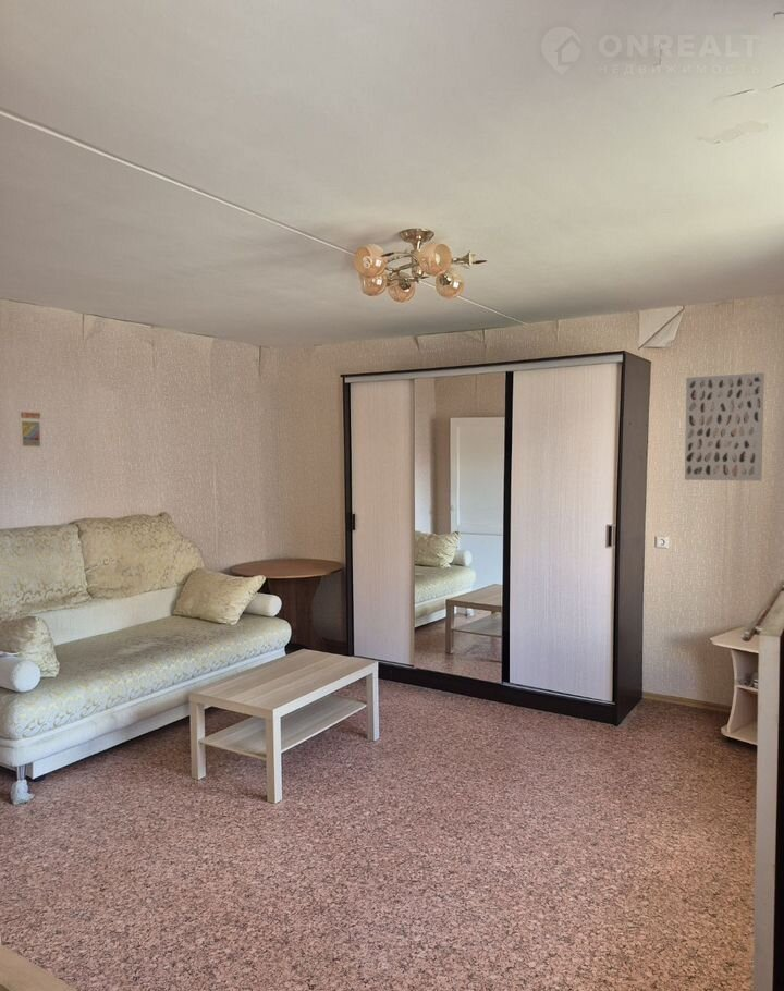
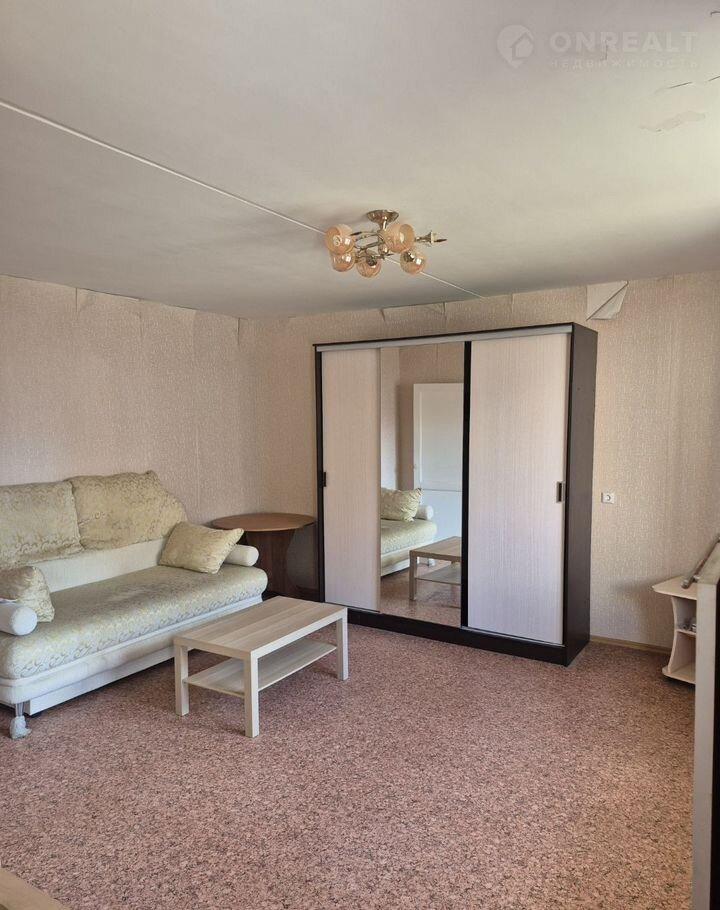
- trading card display case (30, 430)
- wall art (723, 428)
